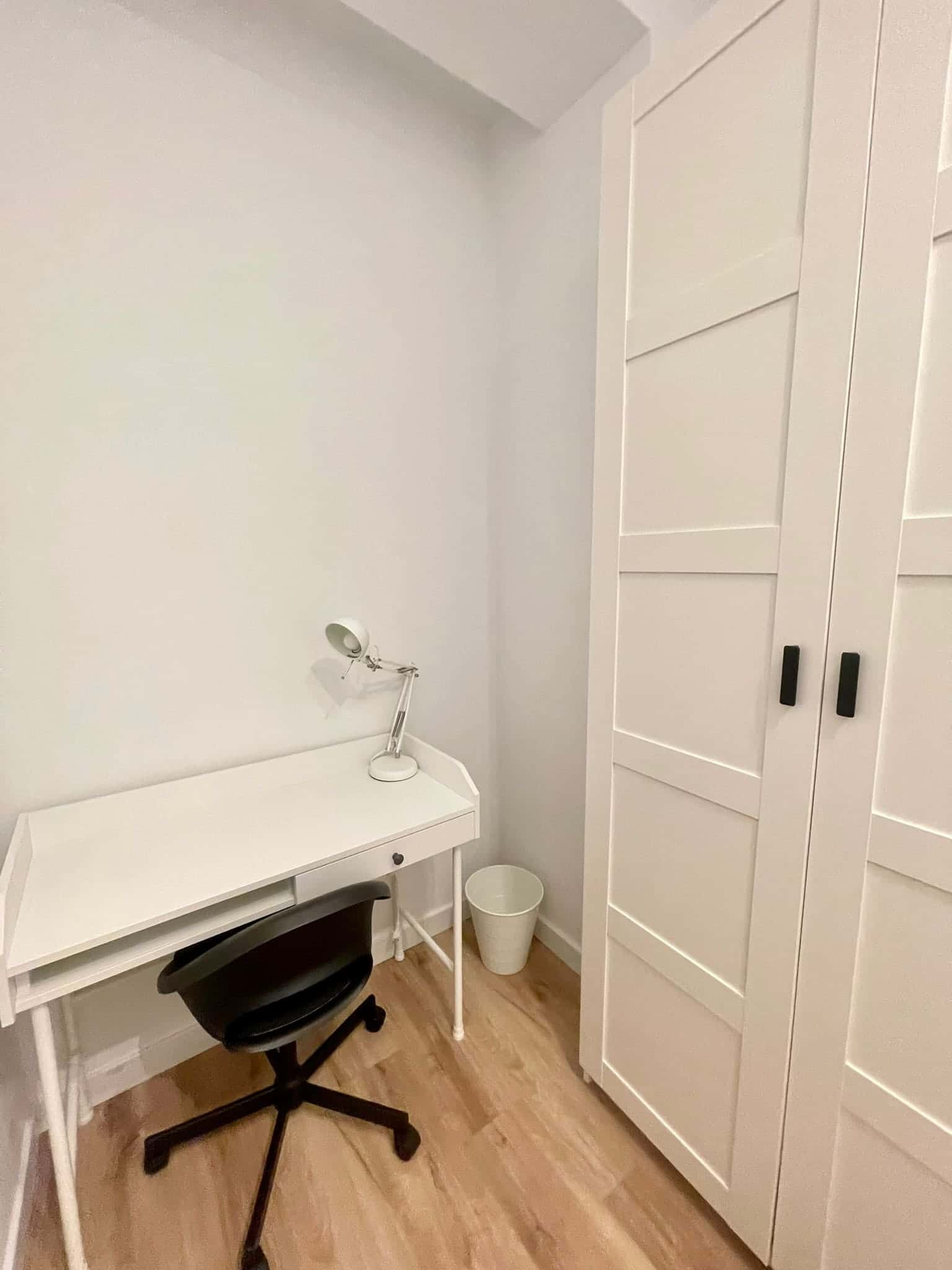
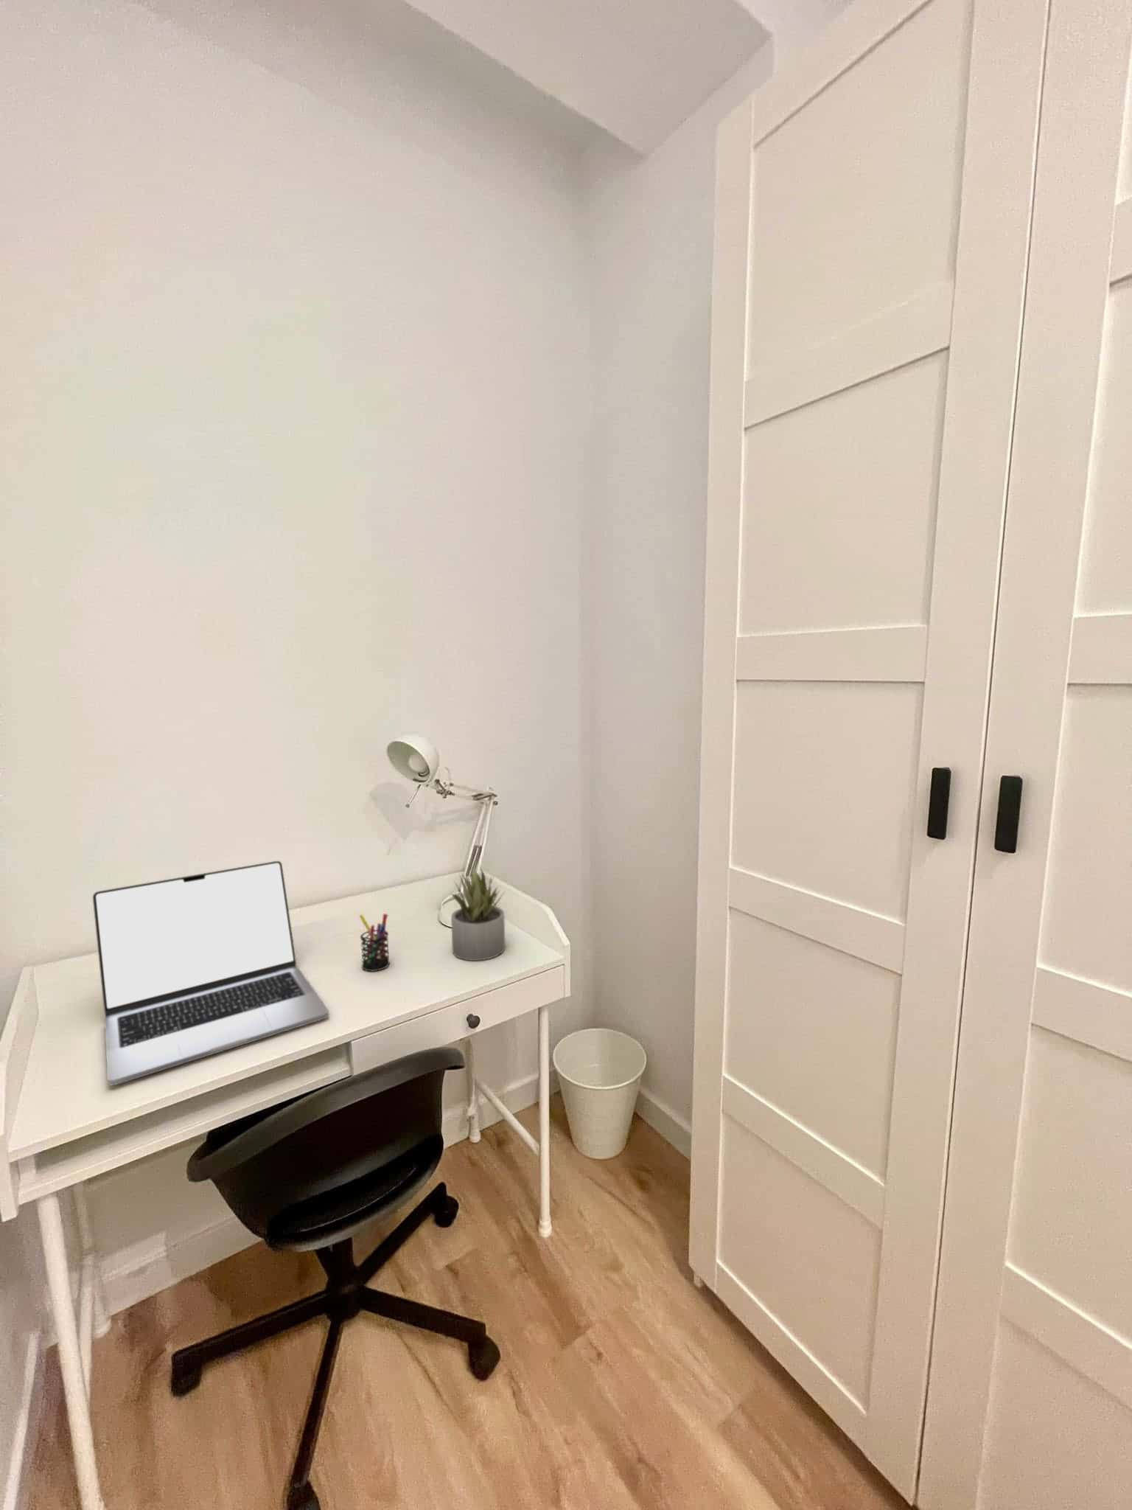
+ laptop (209, 955)
+ pen holder (377, 938)
+ succulent plant (478, 908)
